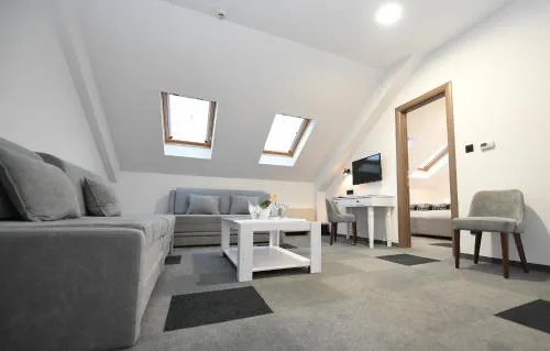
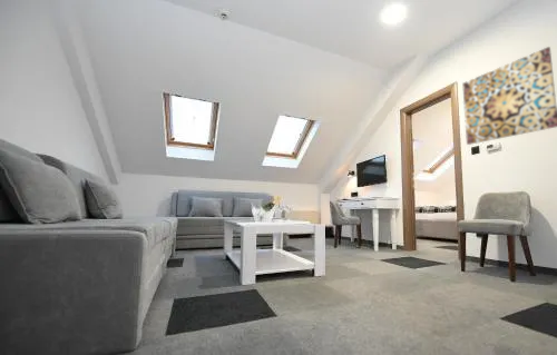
+ wall art (504, 101)
